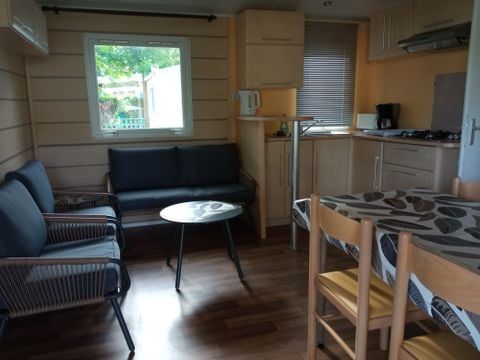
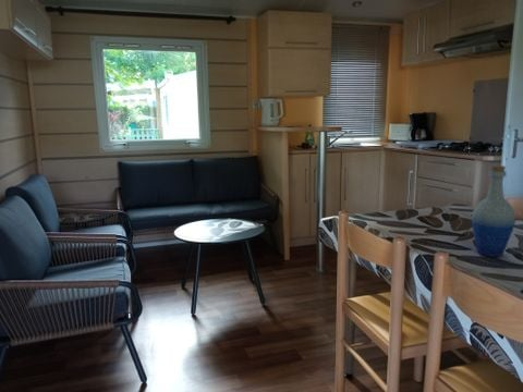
+ bottle (494, 210)
